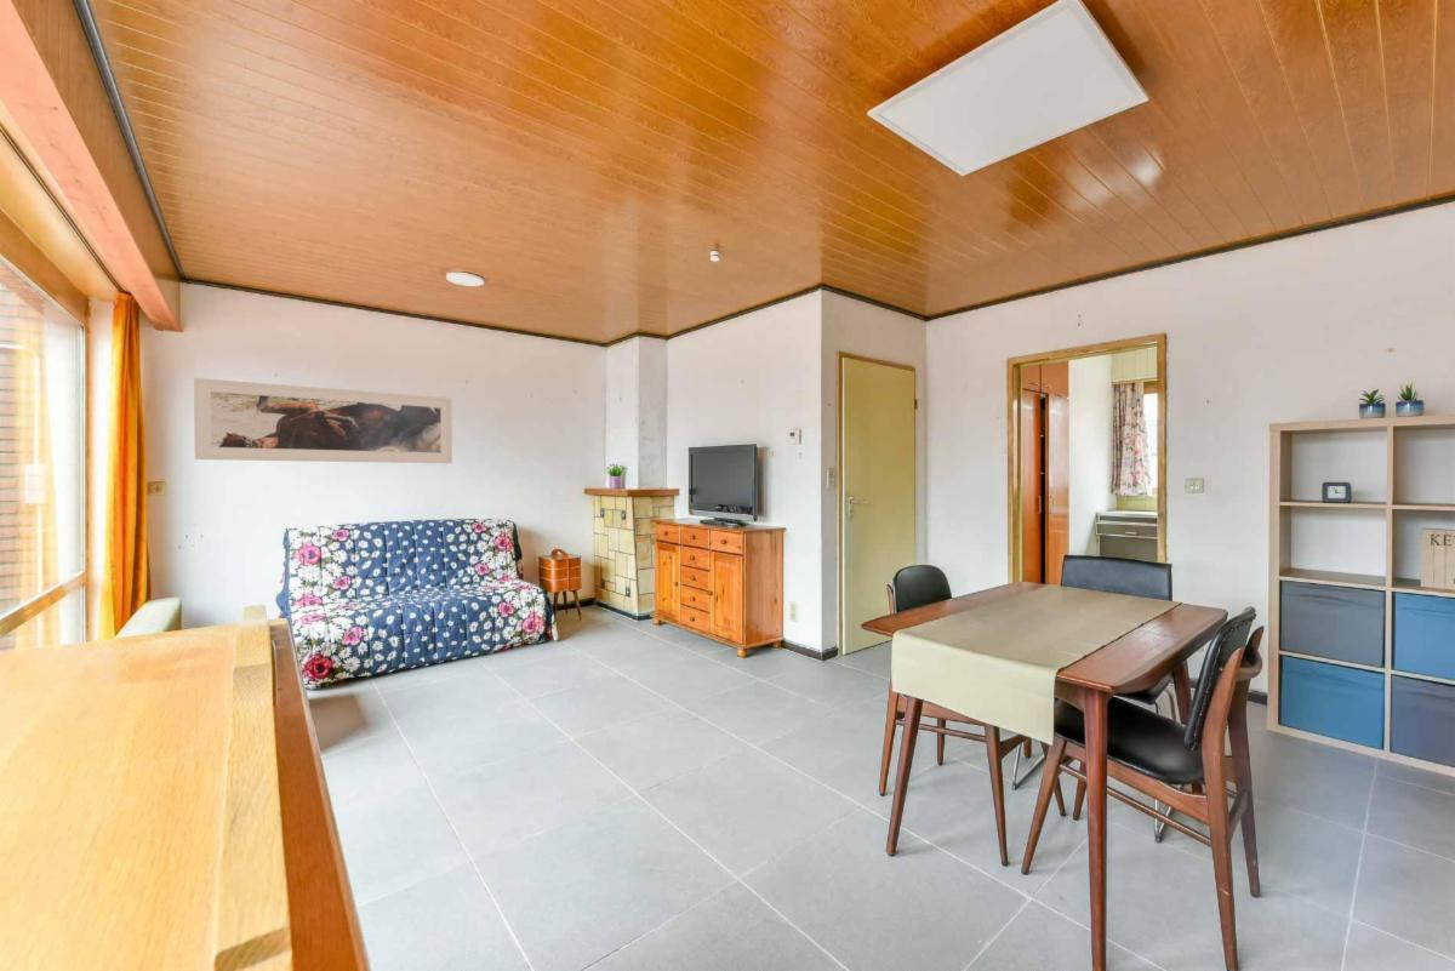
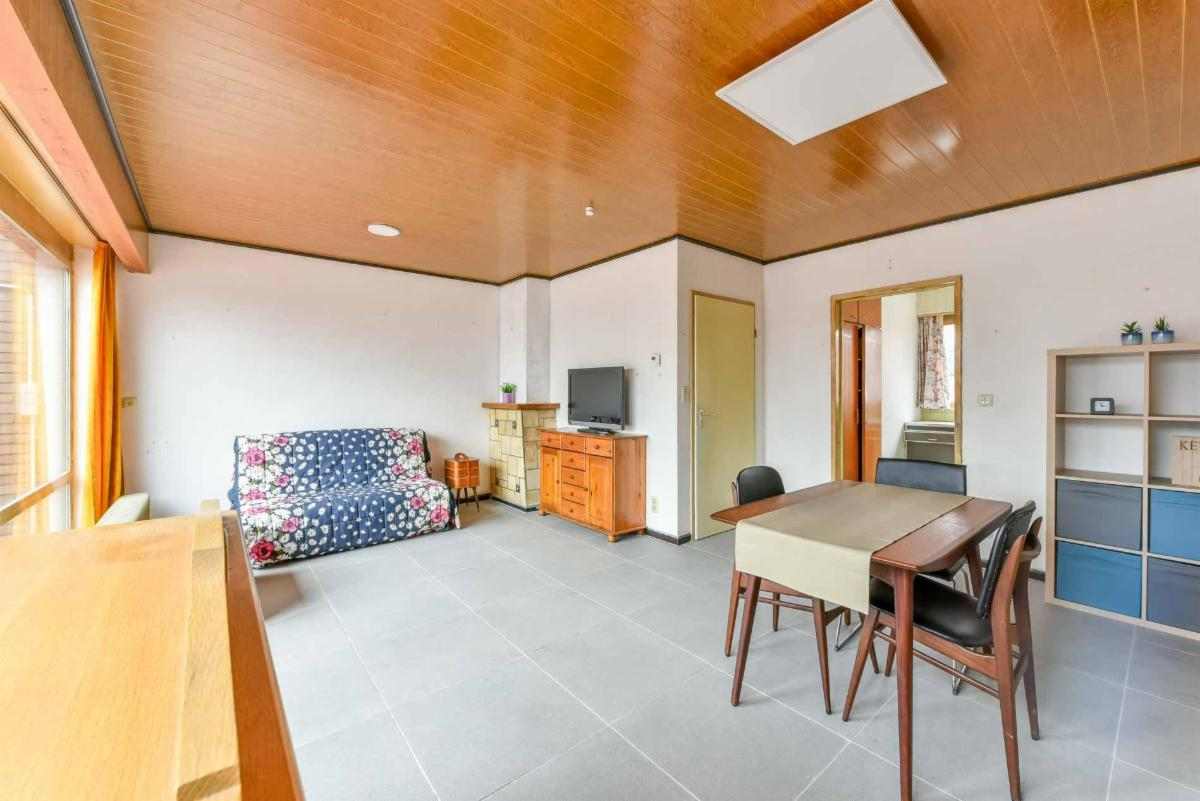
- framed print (337, 424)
